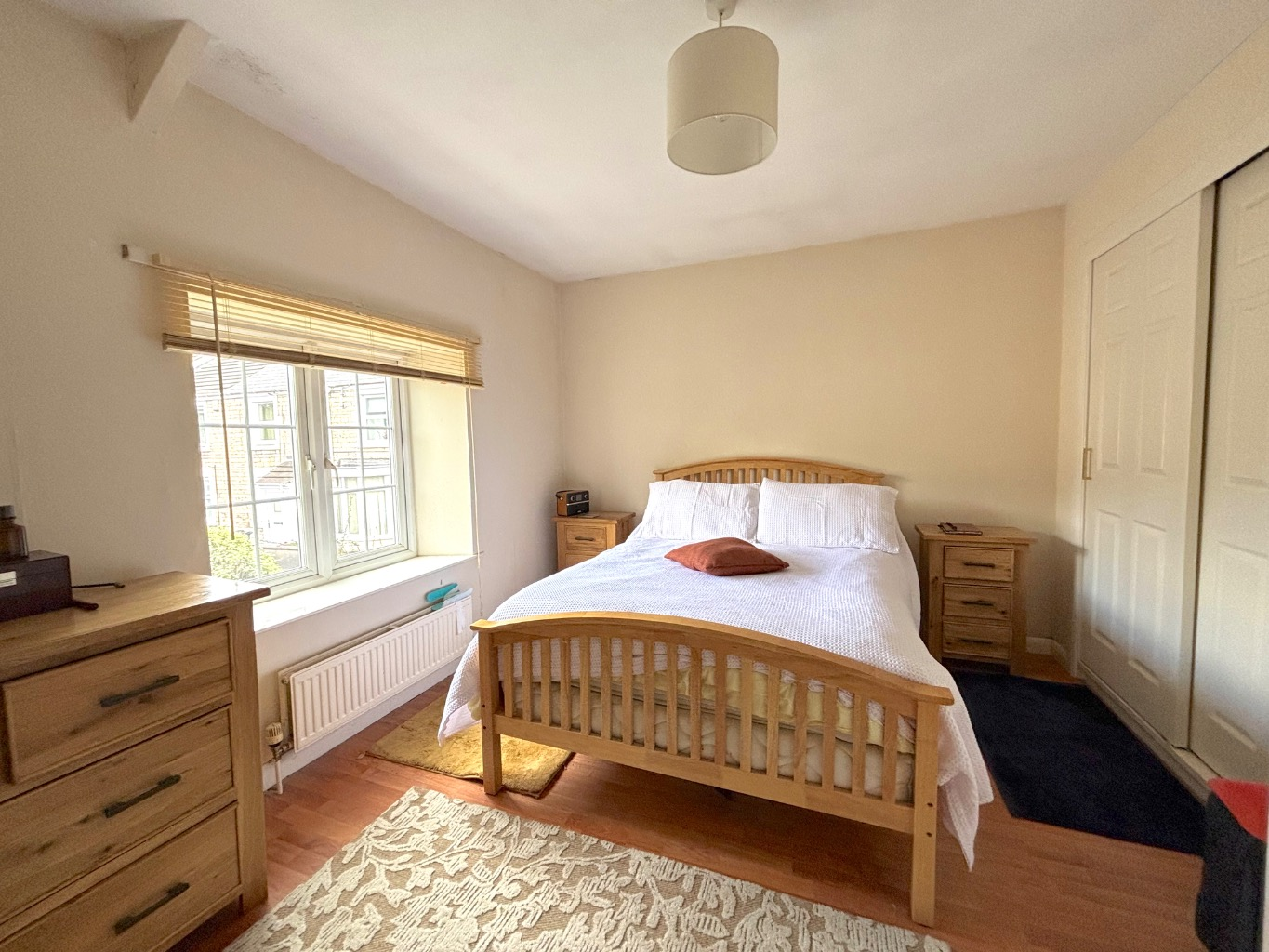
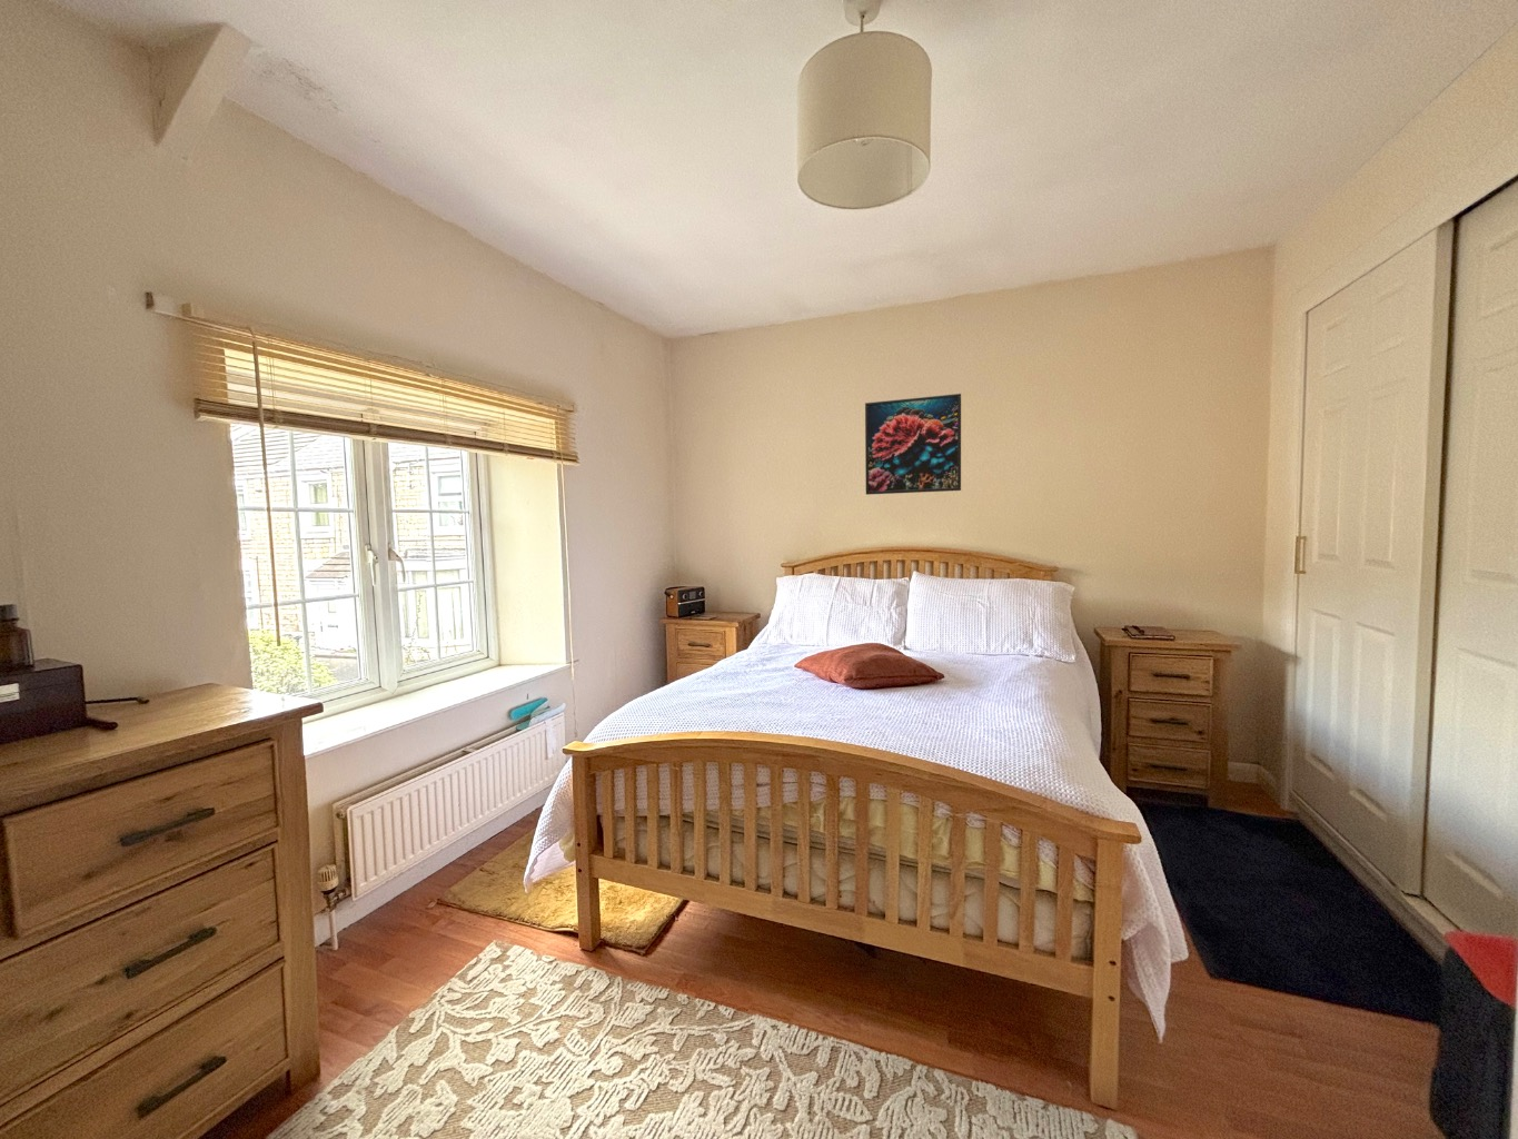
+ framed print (912, 445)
